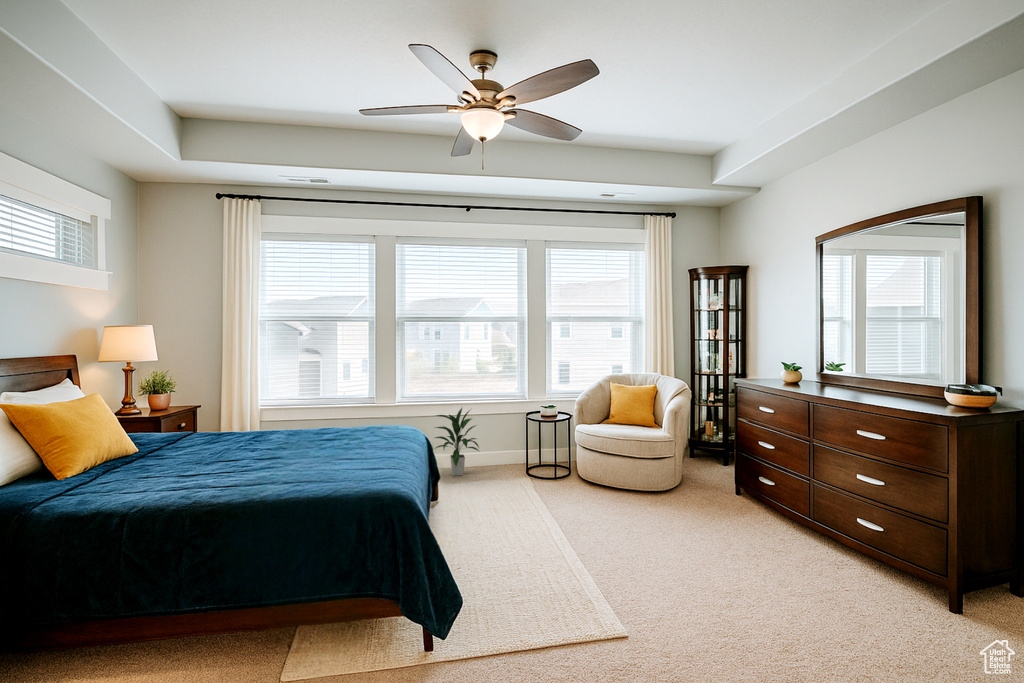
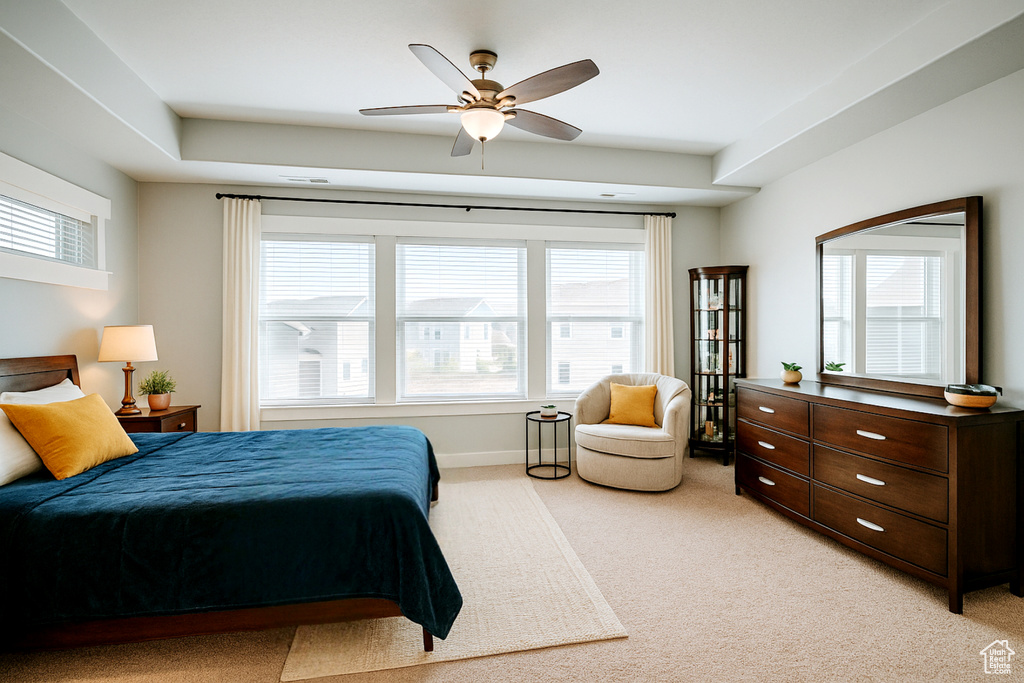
- indoor plant (456, 440)
